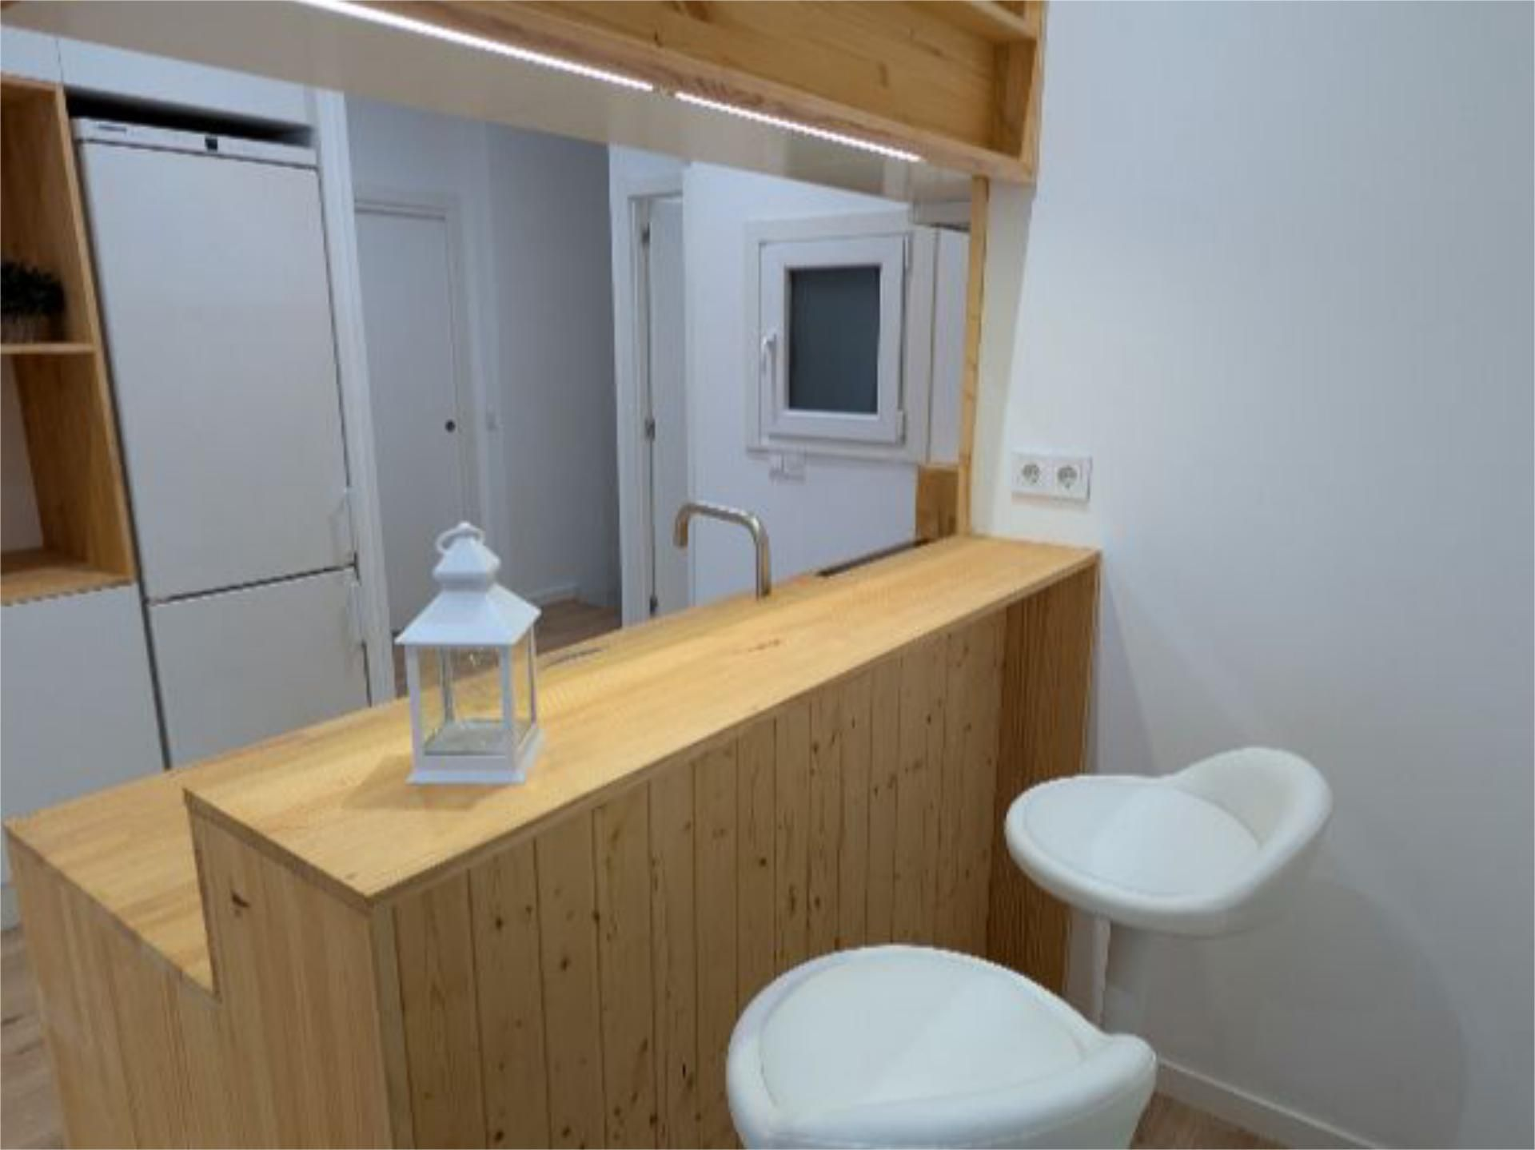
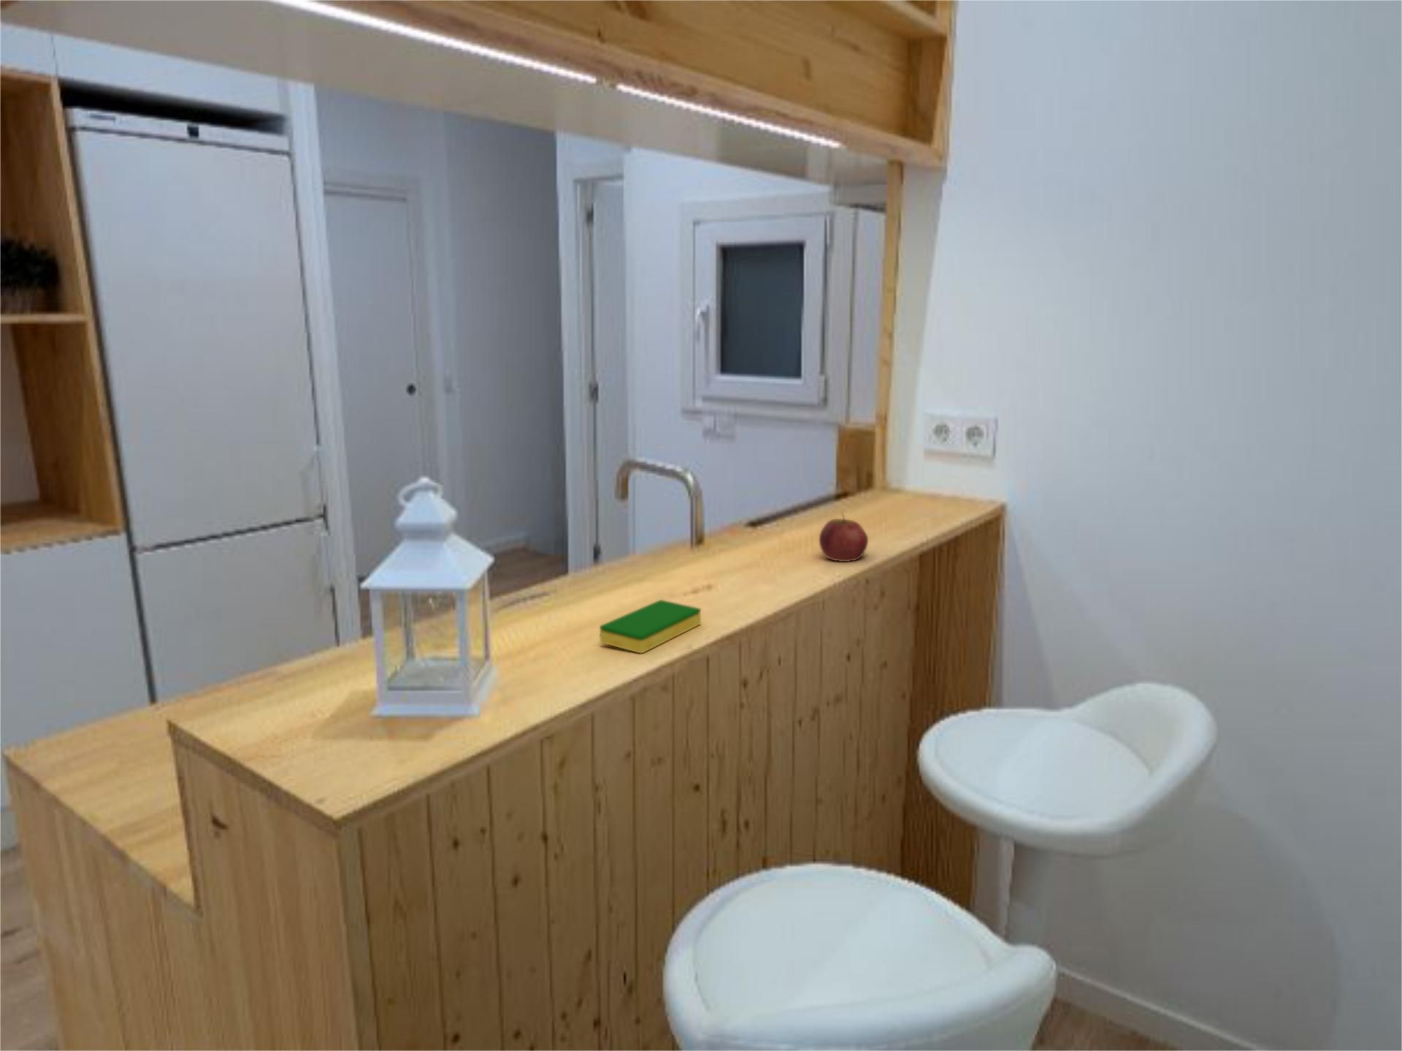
+ dish sponge (651, 625)
+ apple (843, 535)
